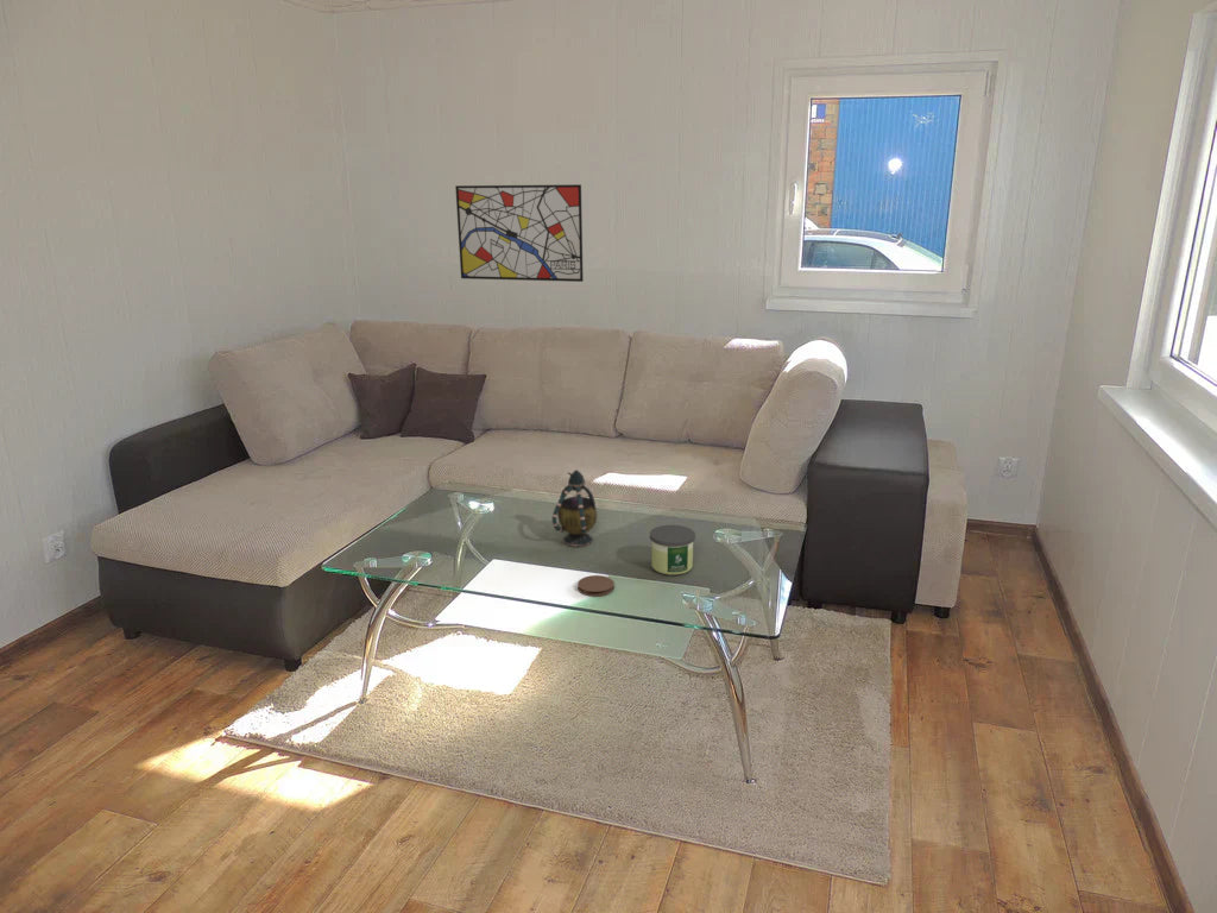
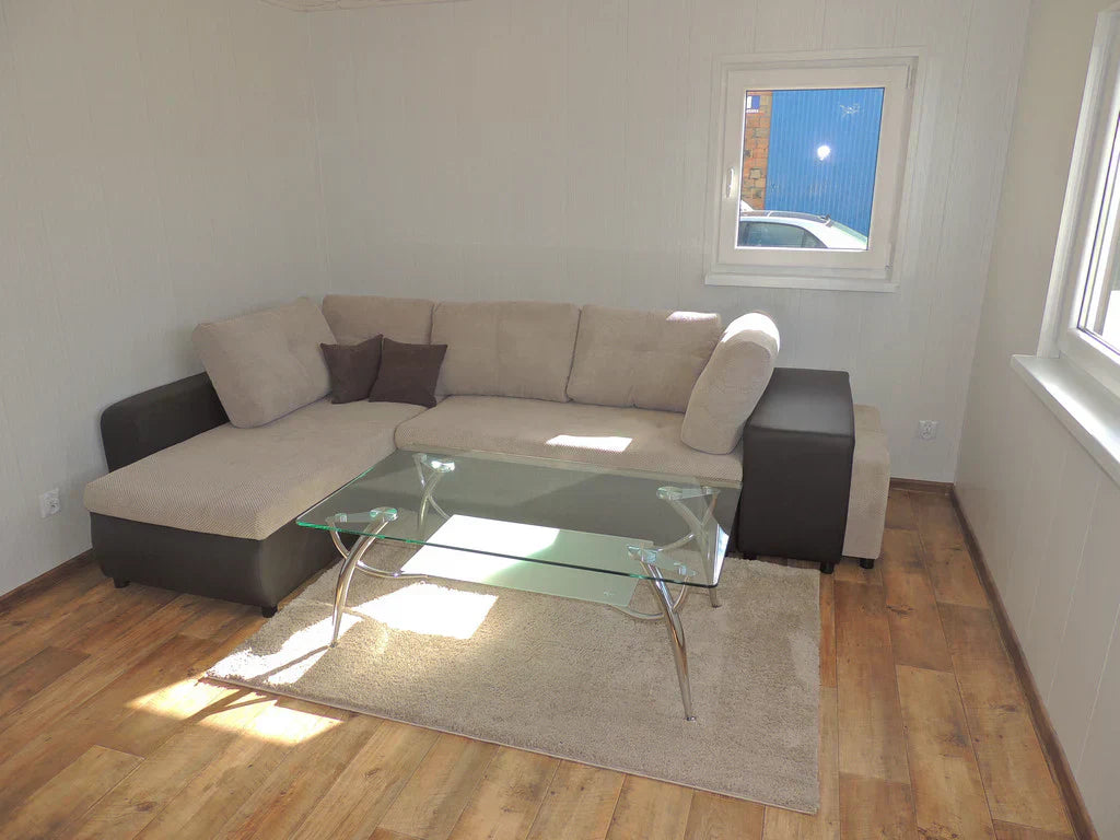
- coaster (595, 585)
- teapot (580, 500)
- candle (671, 550)
- wall art (518, 233)
